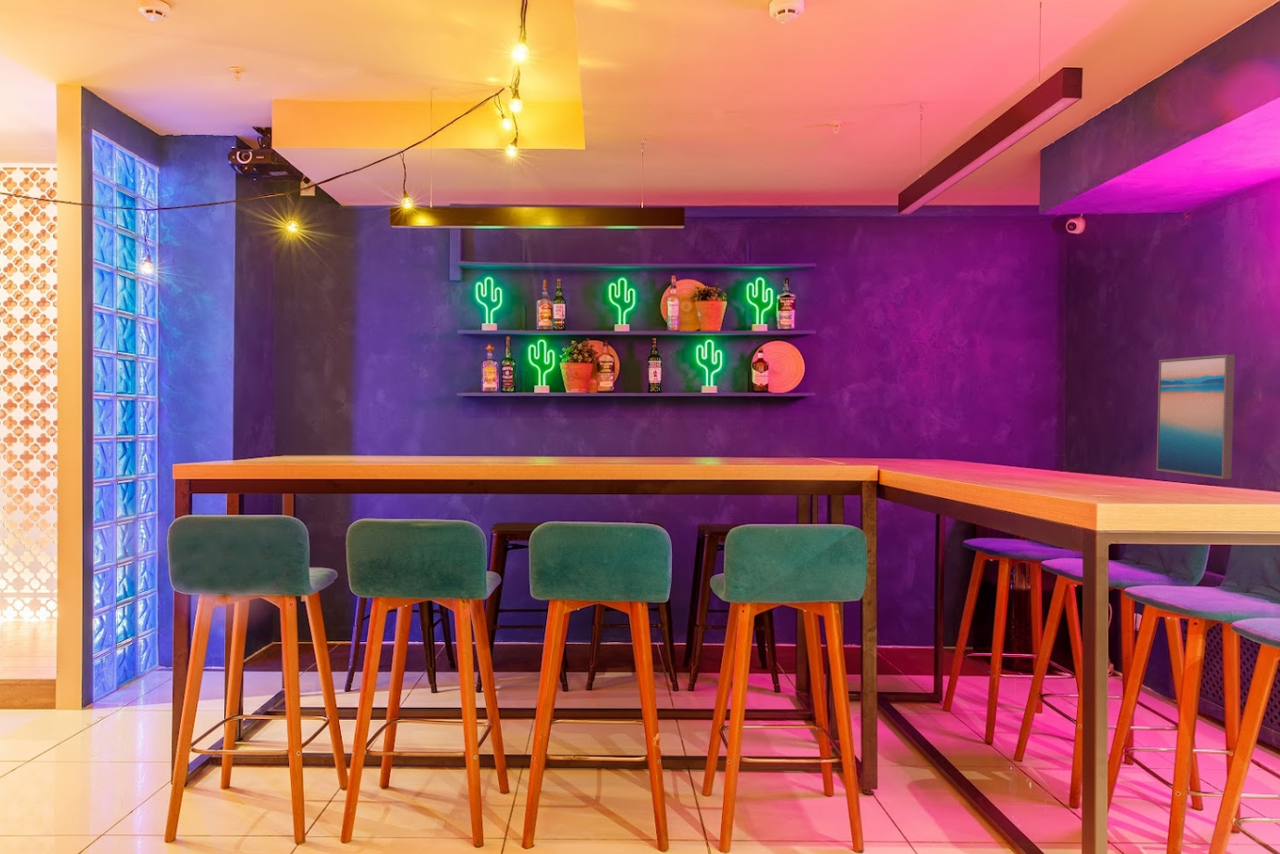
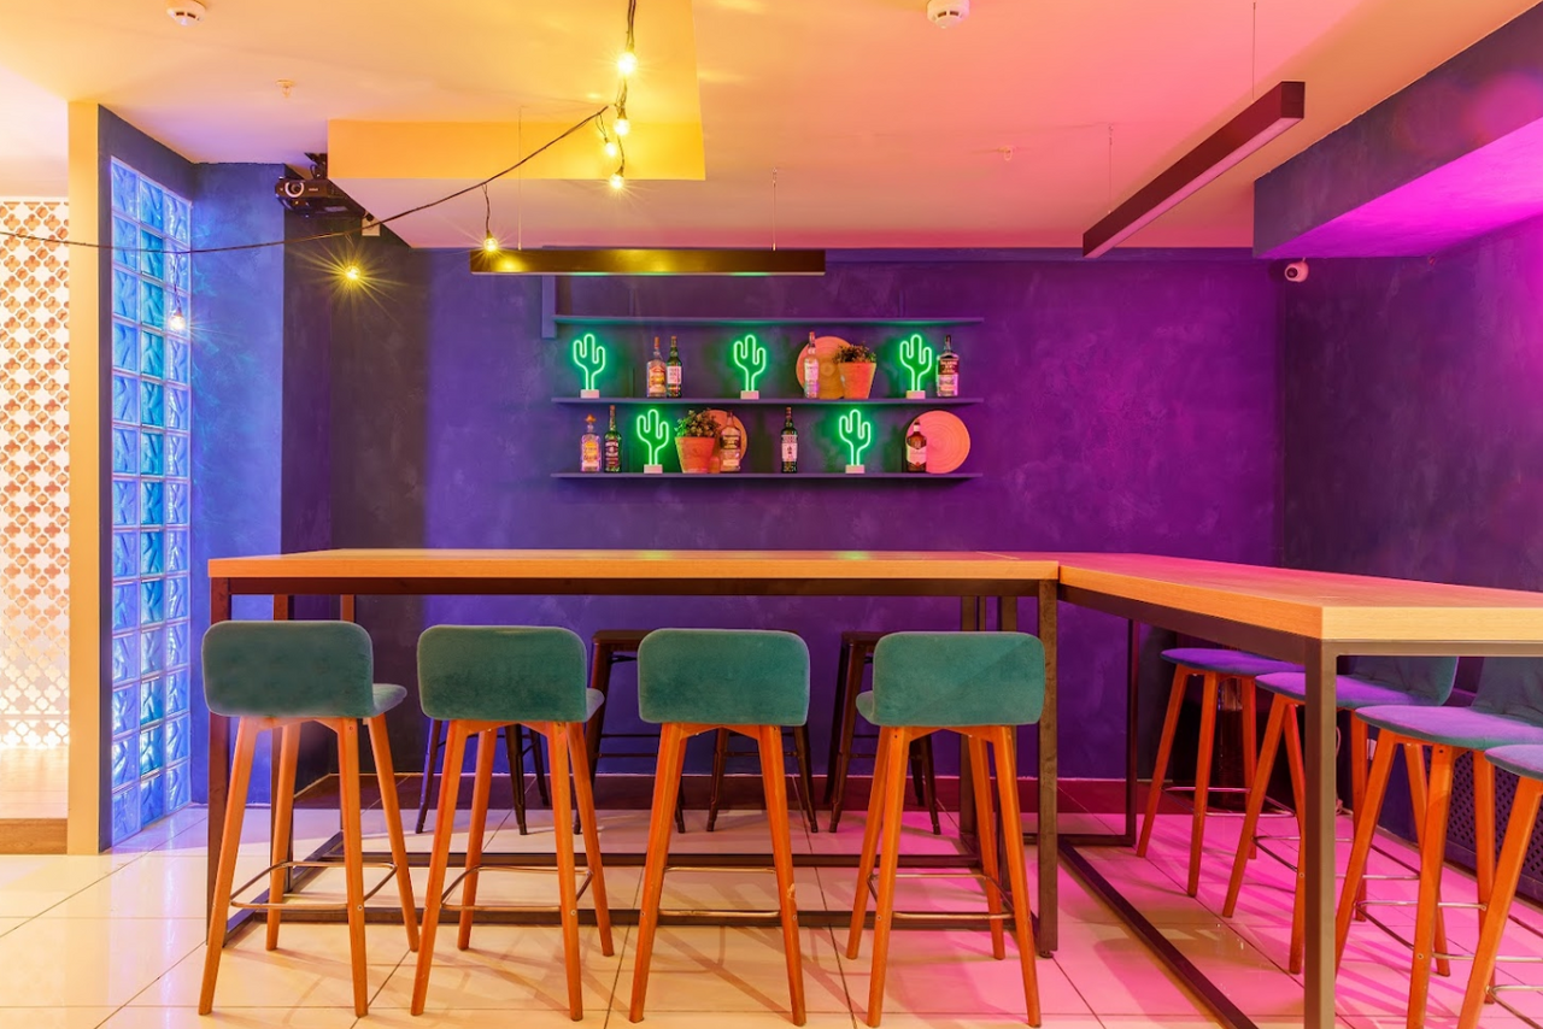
- wall art (1193, 416)
